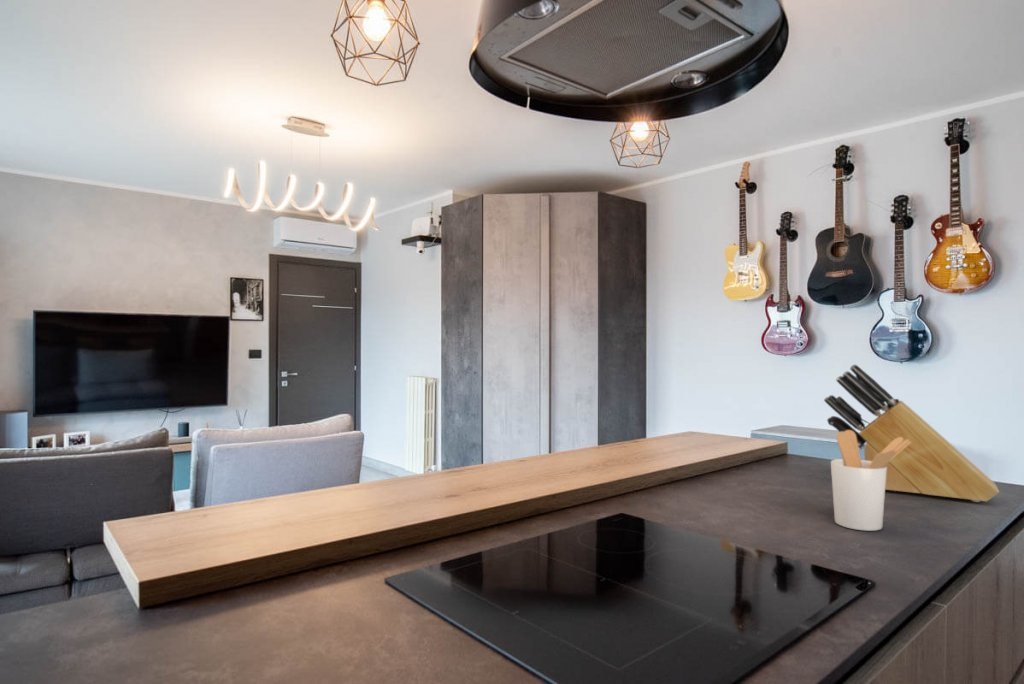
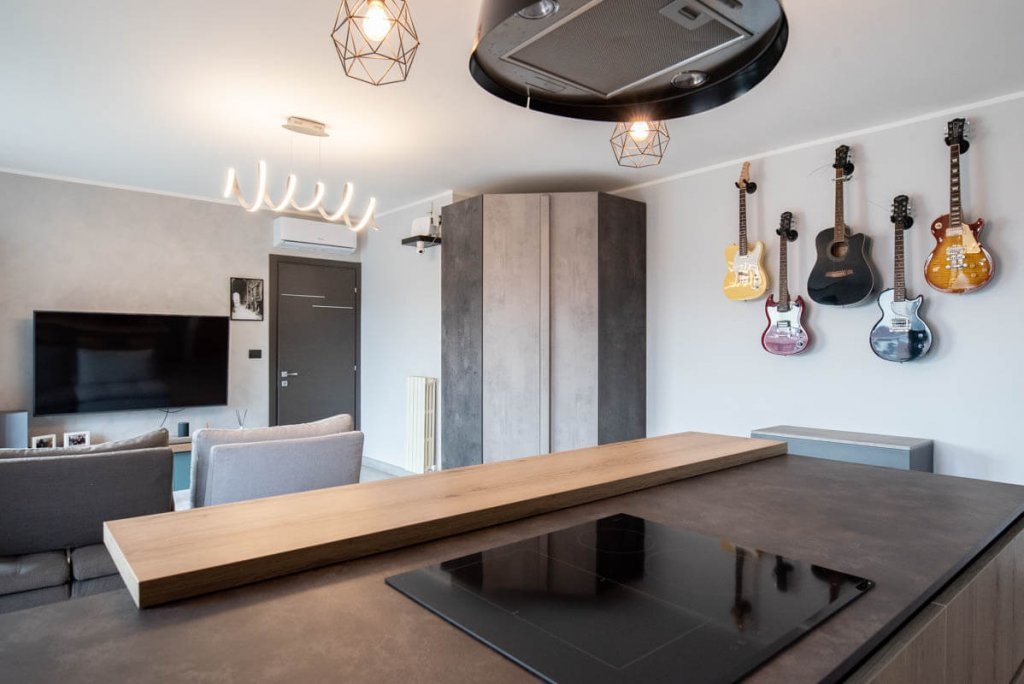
- knife block (905, 427)
- utensil holder (871, 479)
